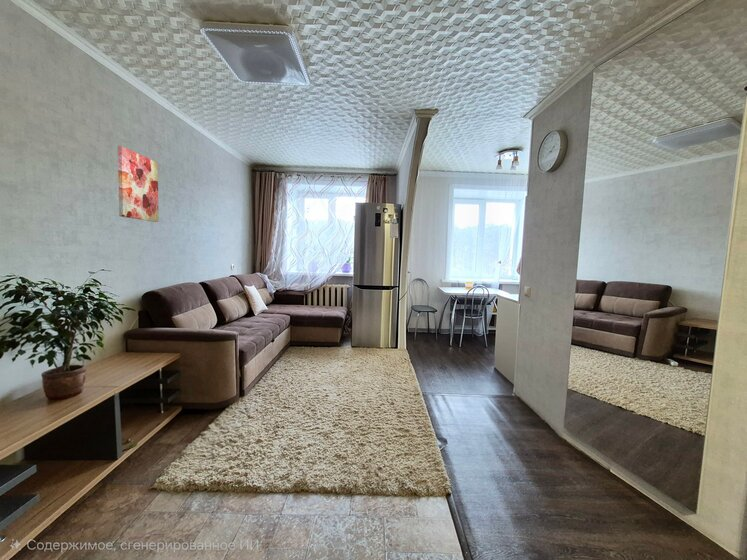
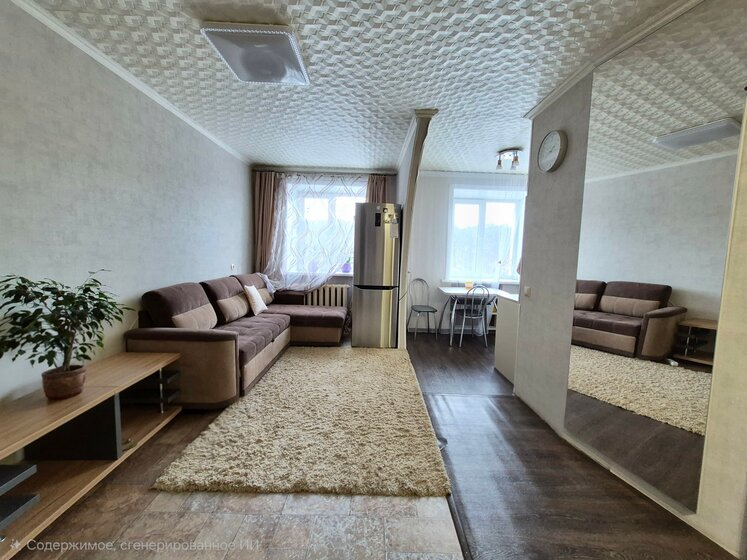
- wall art (139, 187)
